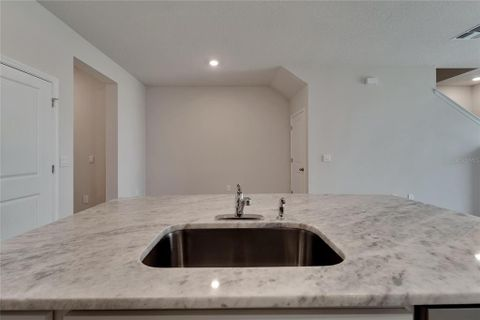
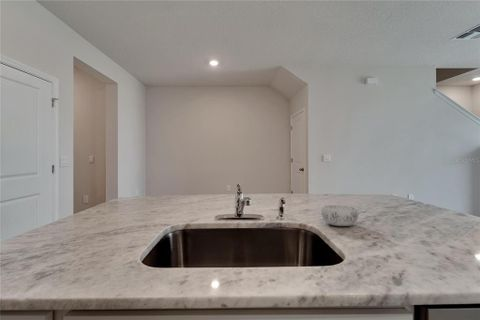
+ decorative bowl (338, 216)
